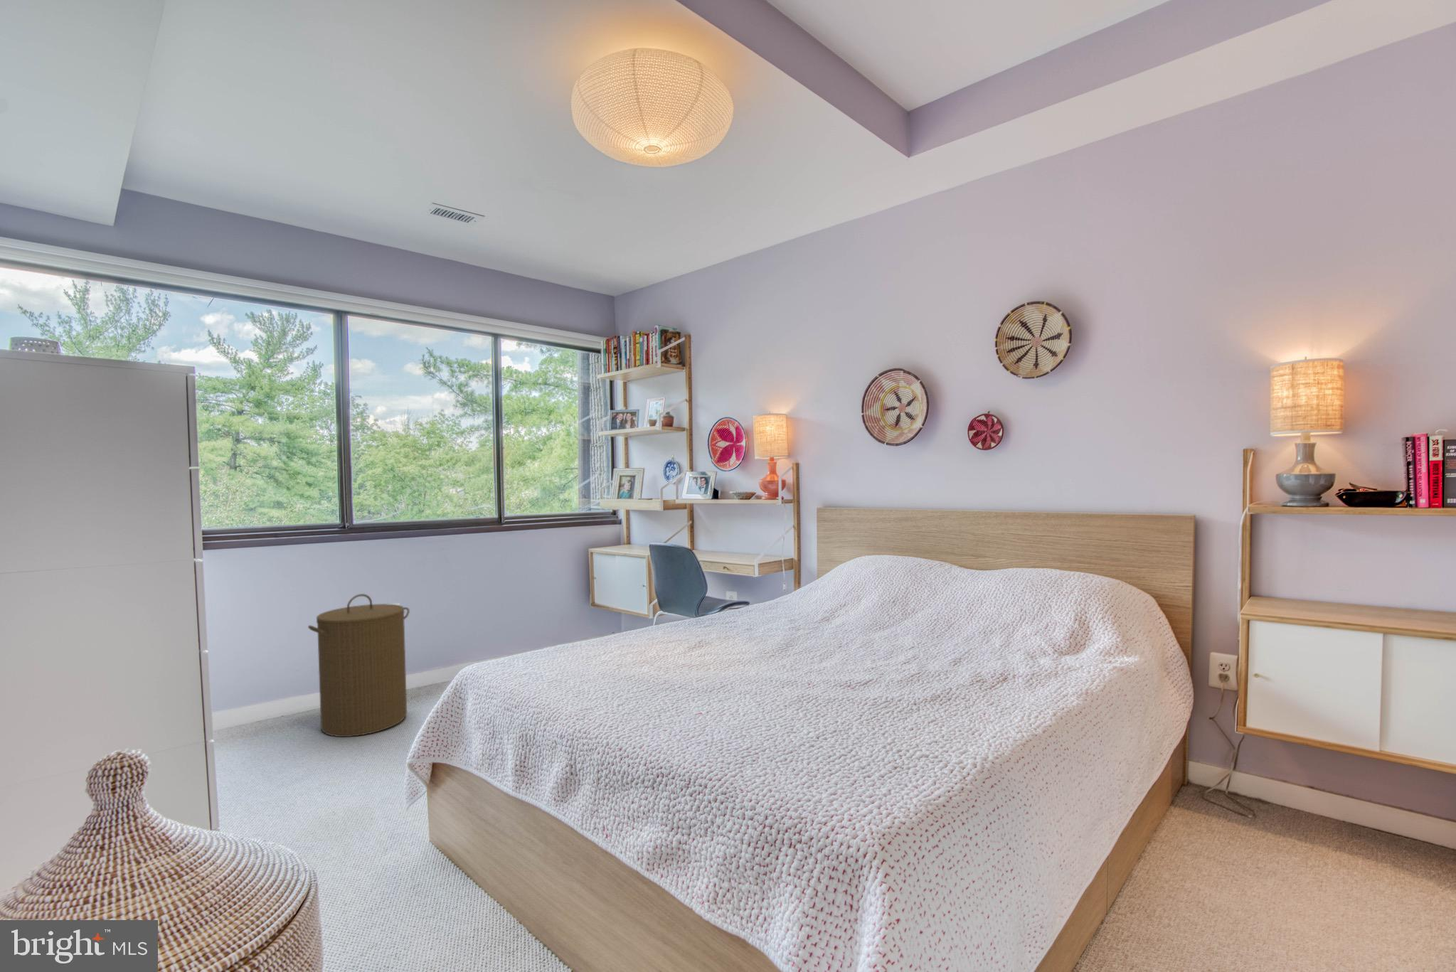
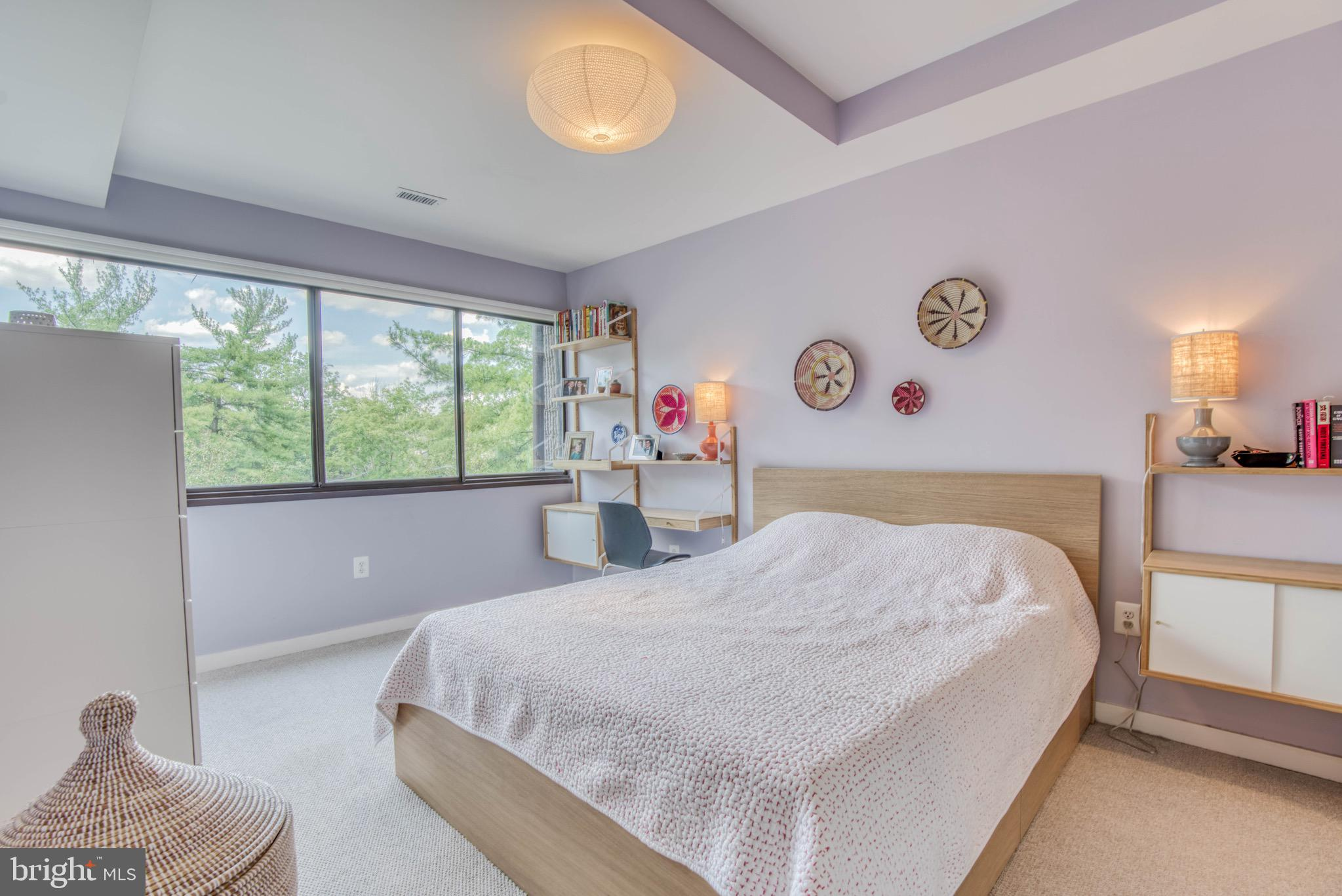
- laundry hamper (362, 657)
